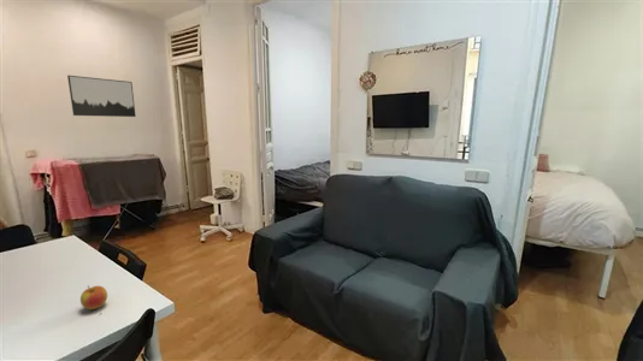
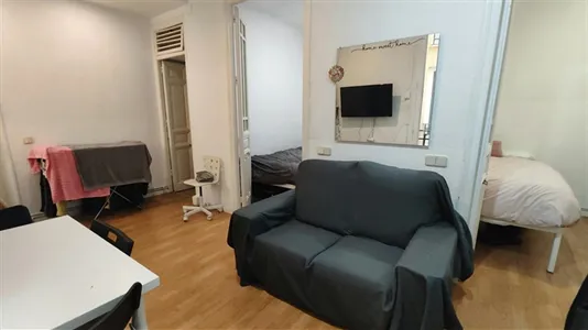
- apple (94, 295)
- wall art (104, 97)
